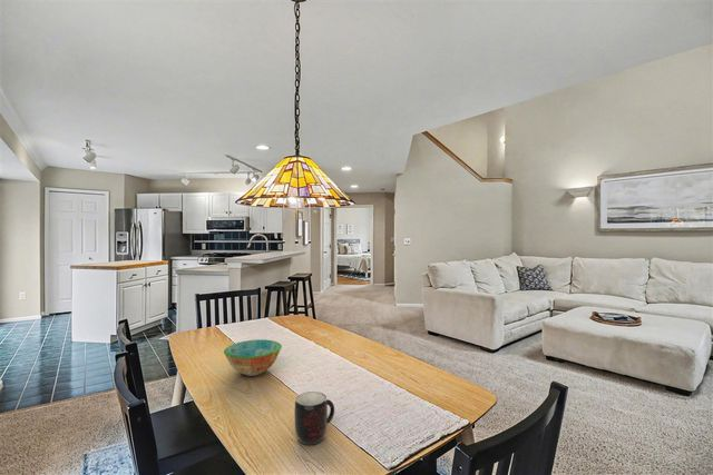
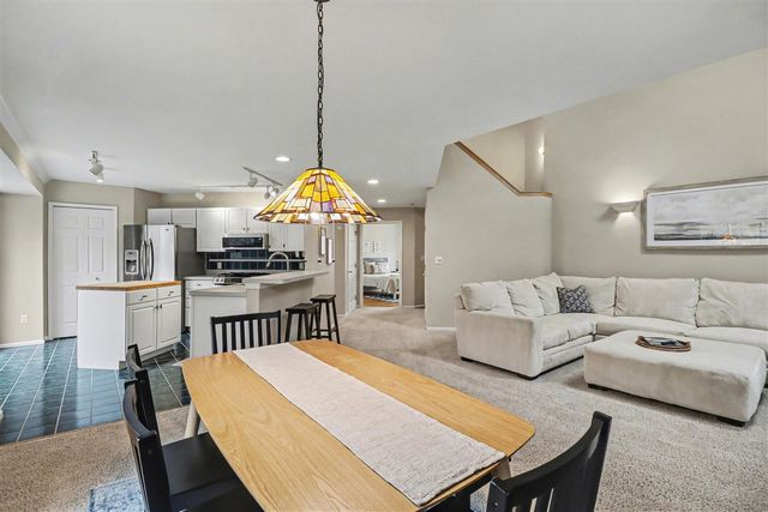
- mug (315, 415)
- bowl (253, 359)
